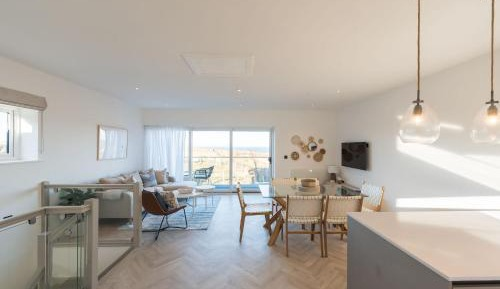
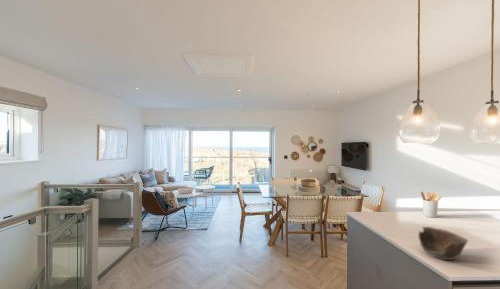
+ utensil holder (430, 203)
+ bowl (443, 244)
